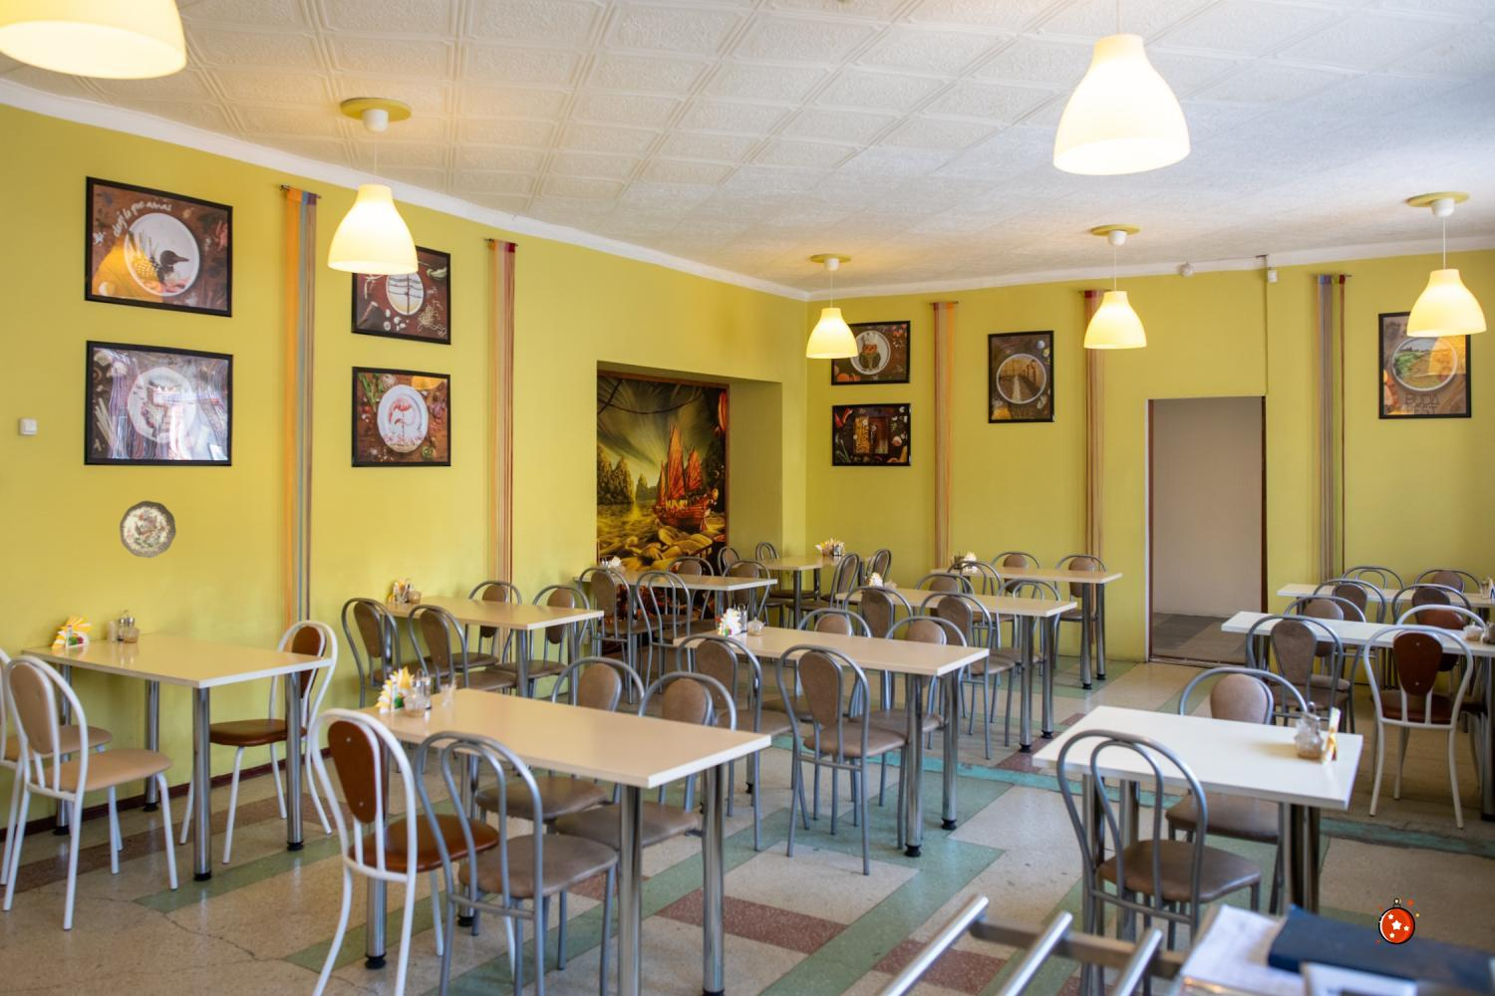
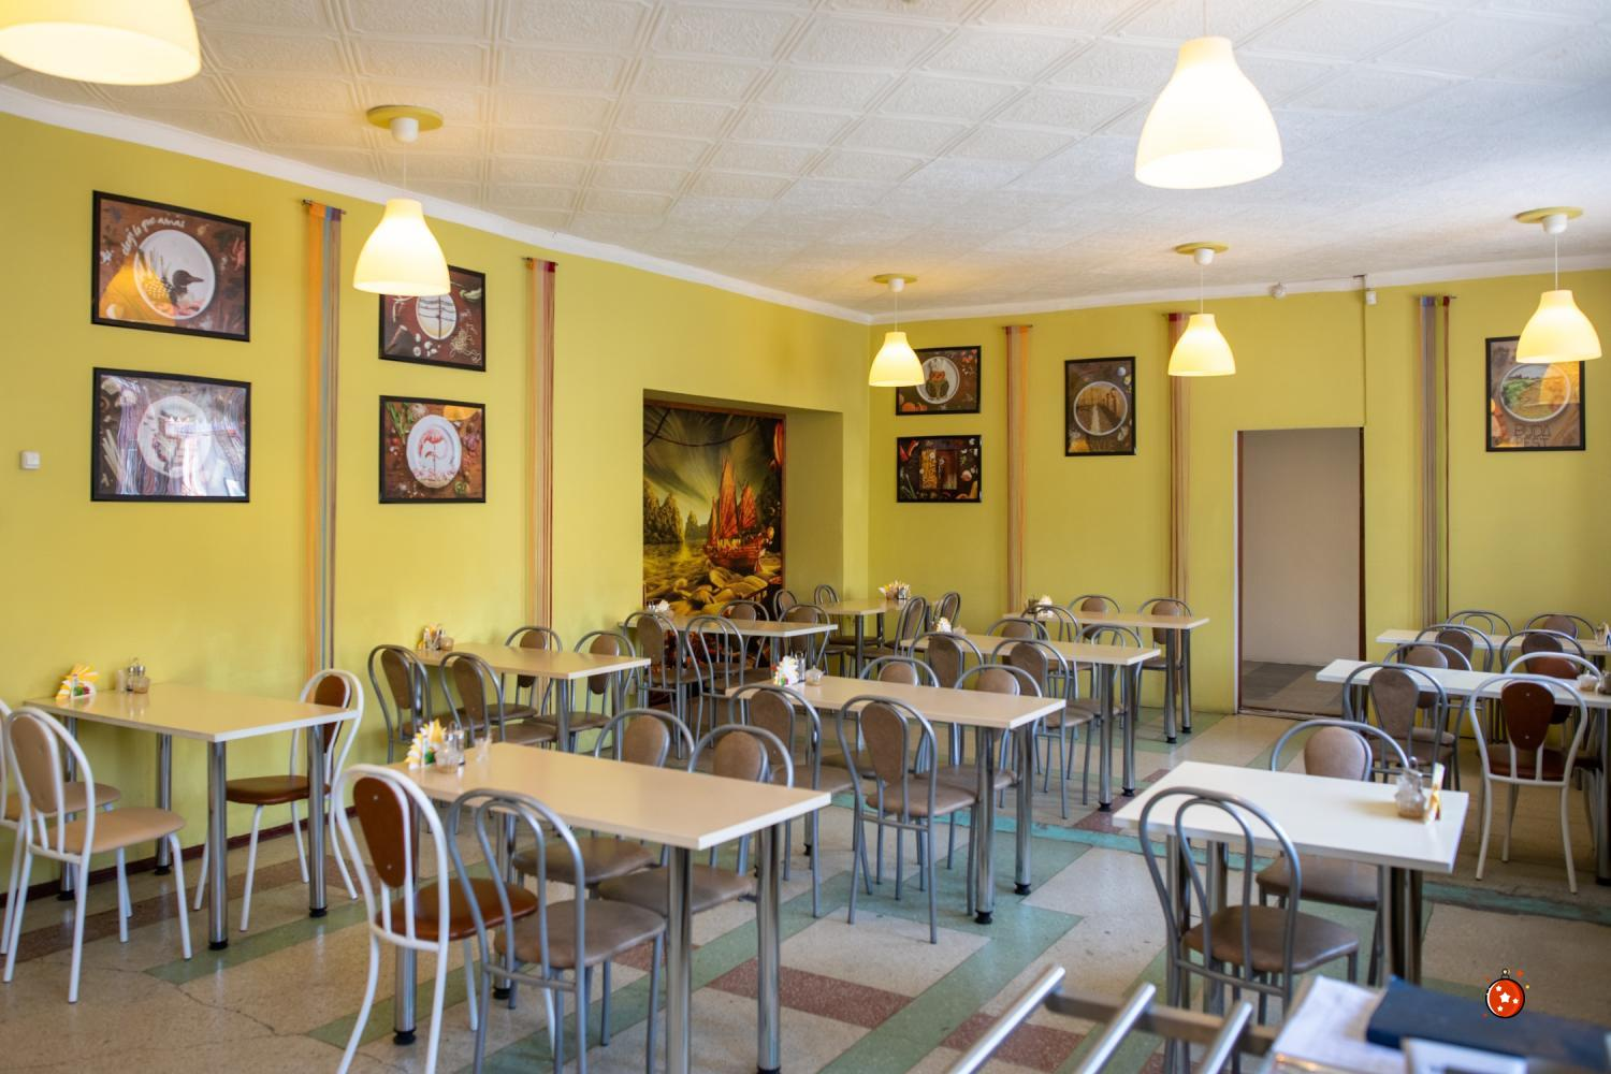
- decorative plate (147, 529)
